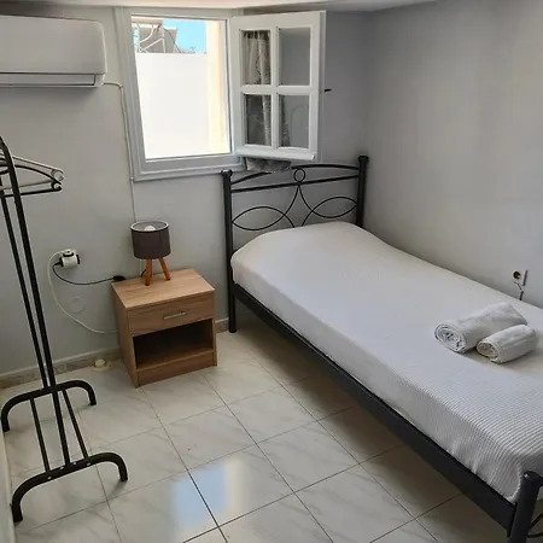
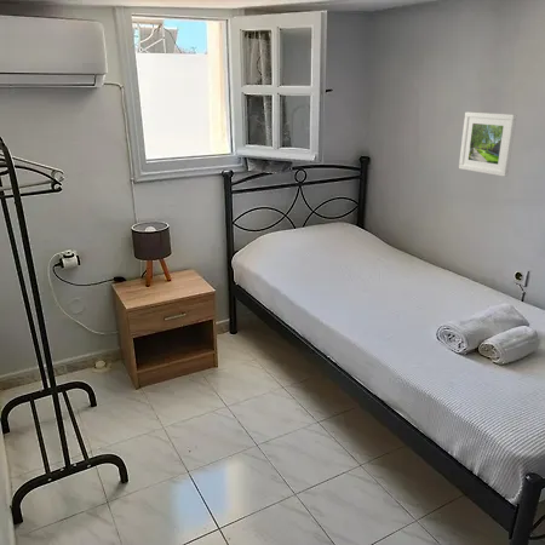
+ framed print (486, 143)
